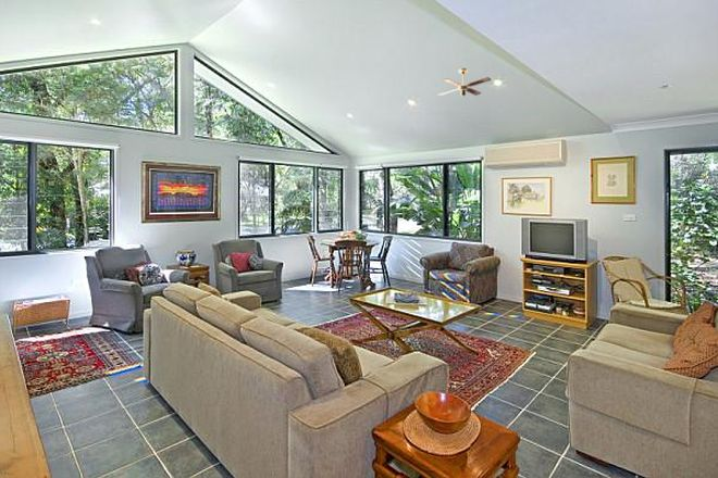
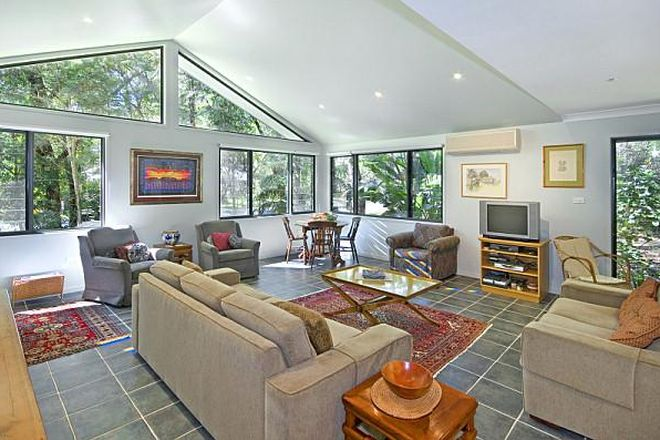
- ceiling fan (462, 83)
